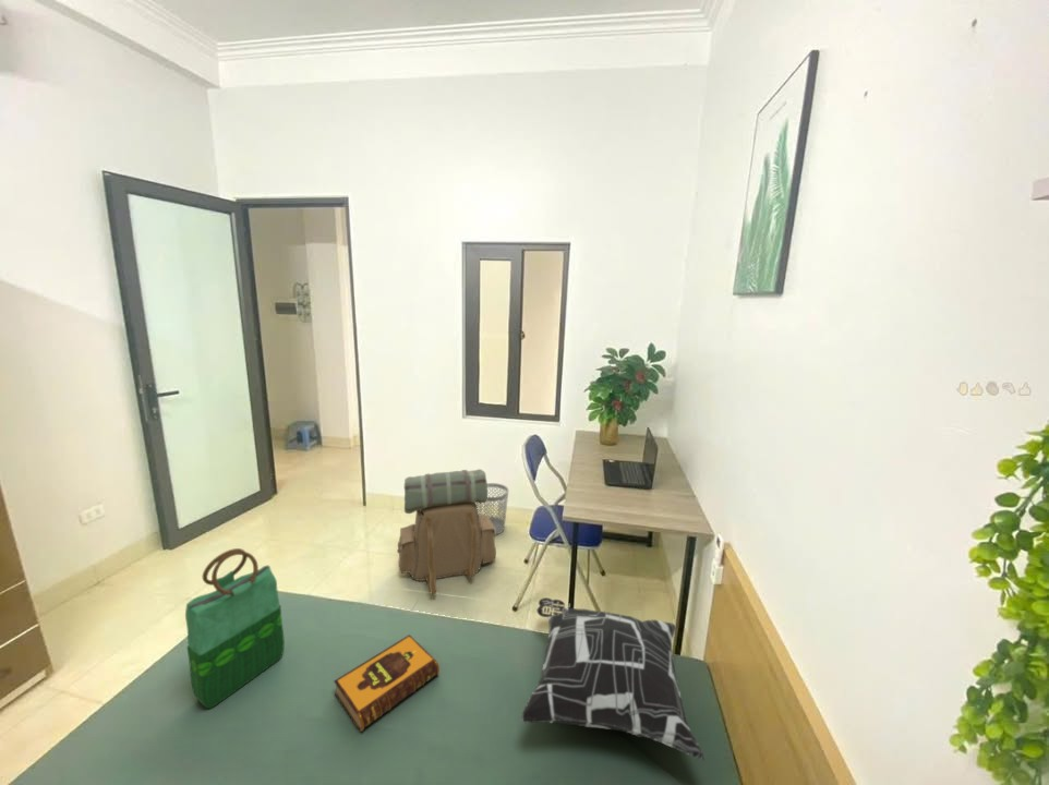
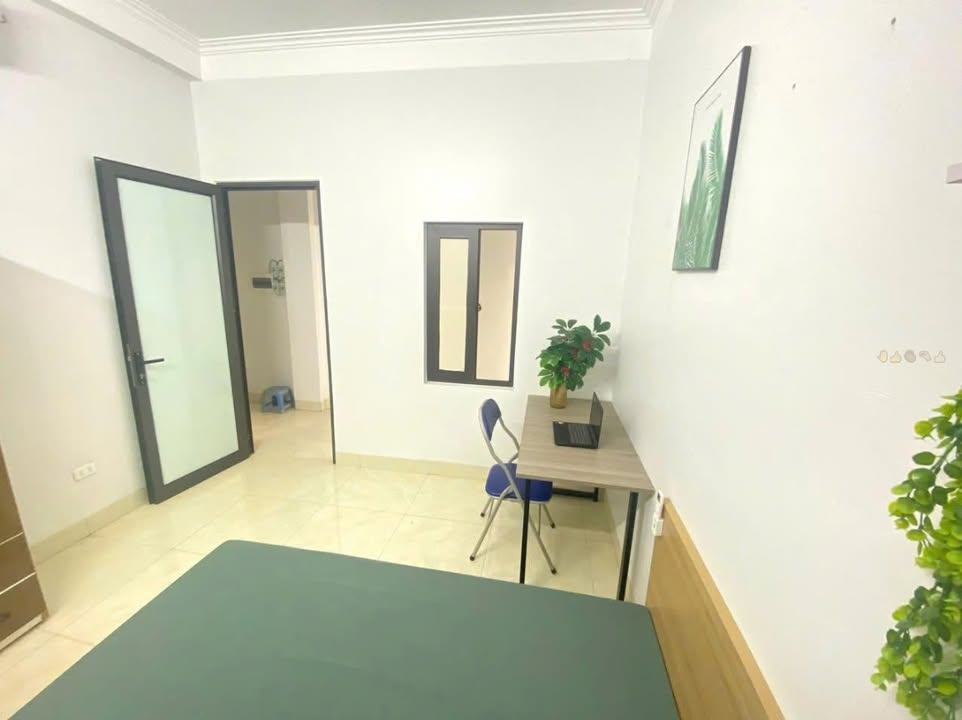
- backpack (445, 524)
- wastebasket (491, 509)
- decorative pillow (604, 661)
- hardback book (388, 678)
- tote bag (236, 616)
